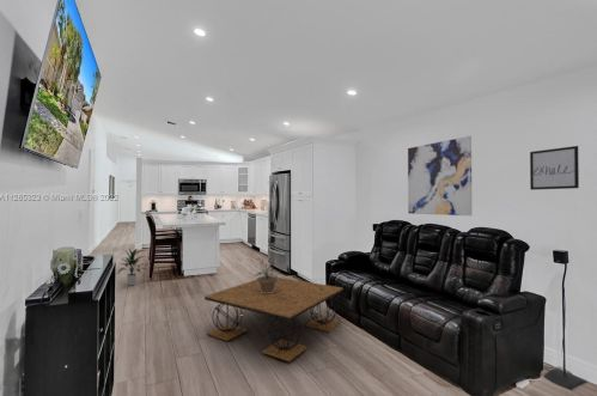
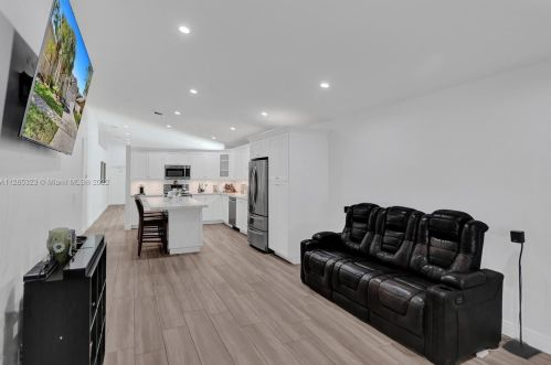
- wall art (553, 169)
- coffee table (276, 310)
- wall art (437, 178)
- indoor plant (133, 266)
- potted plant (267, 274)
